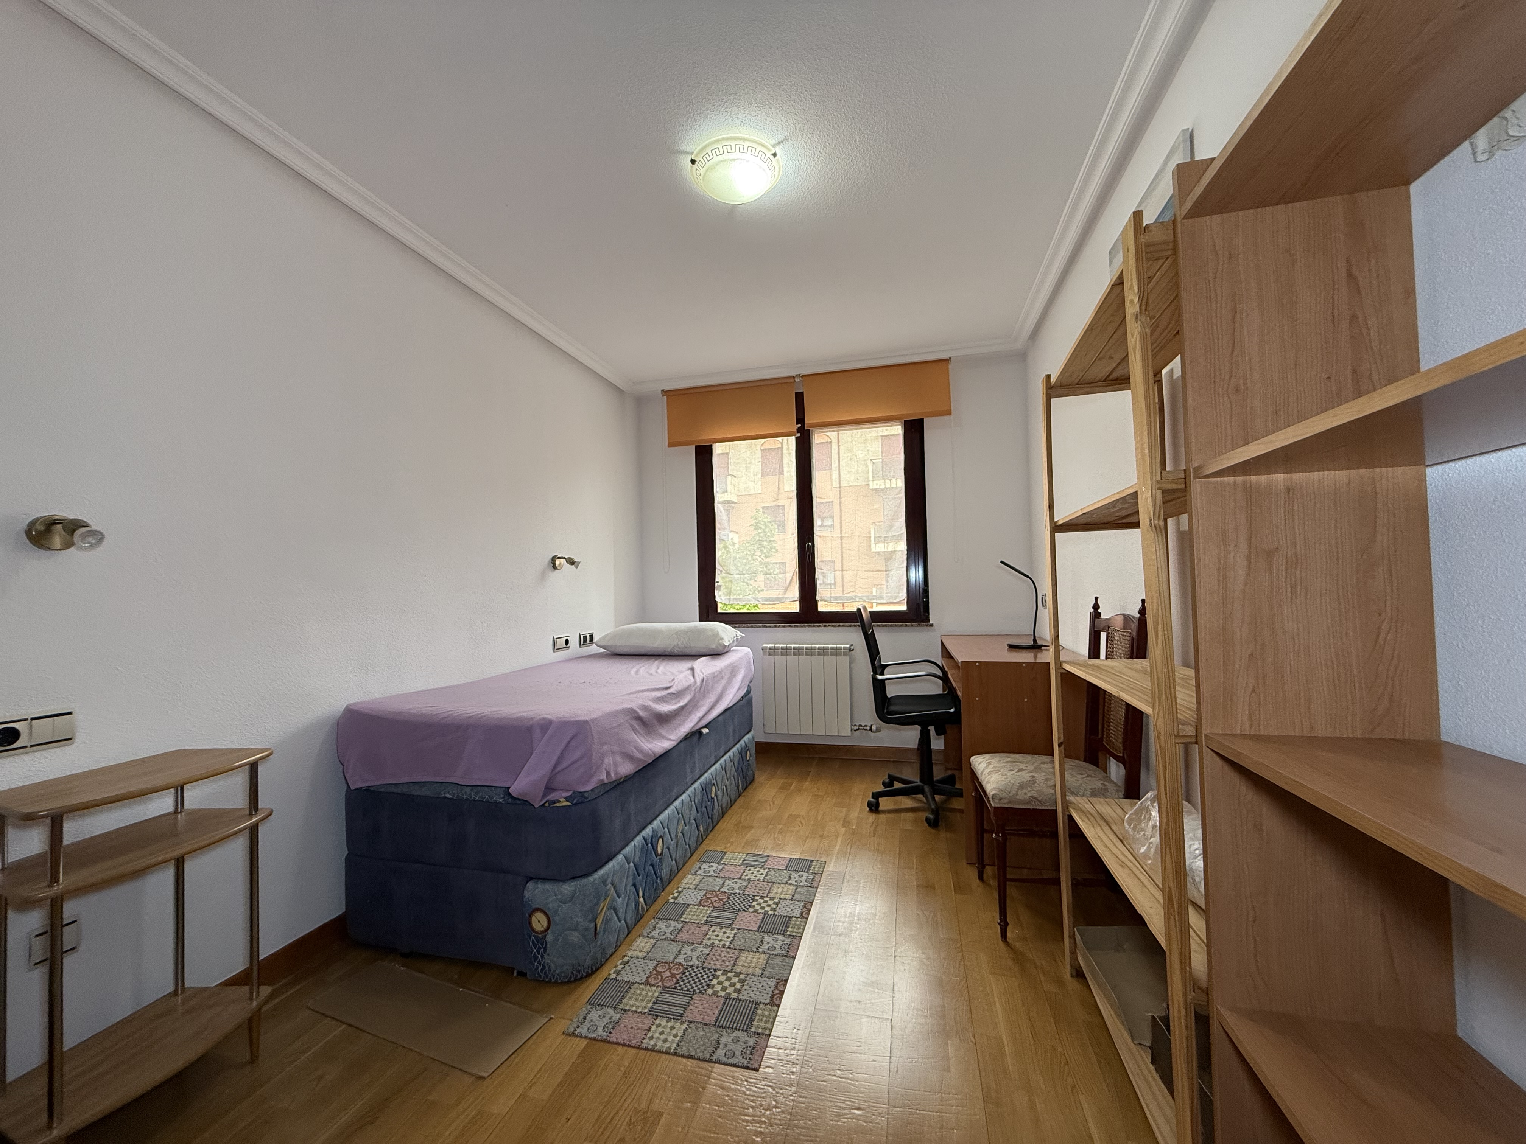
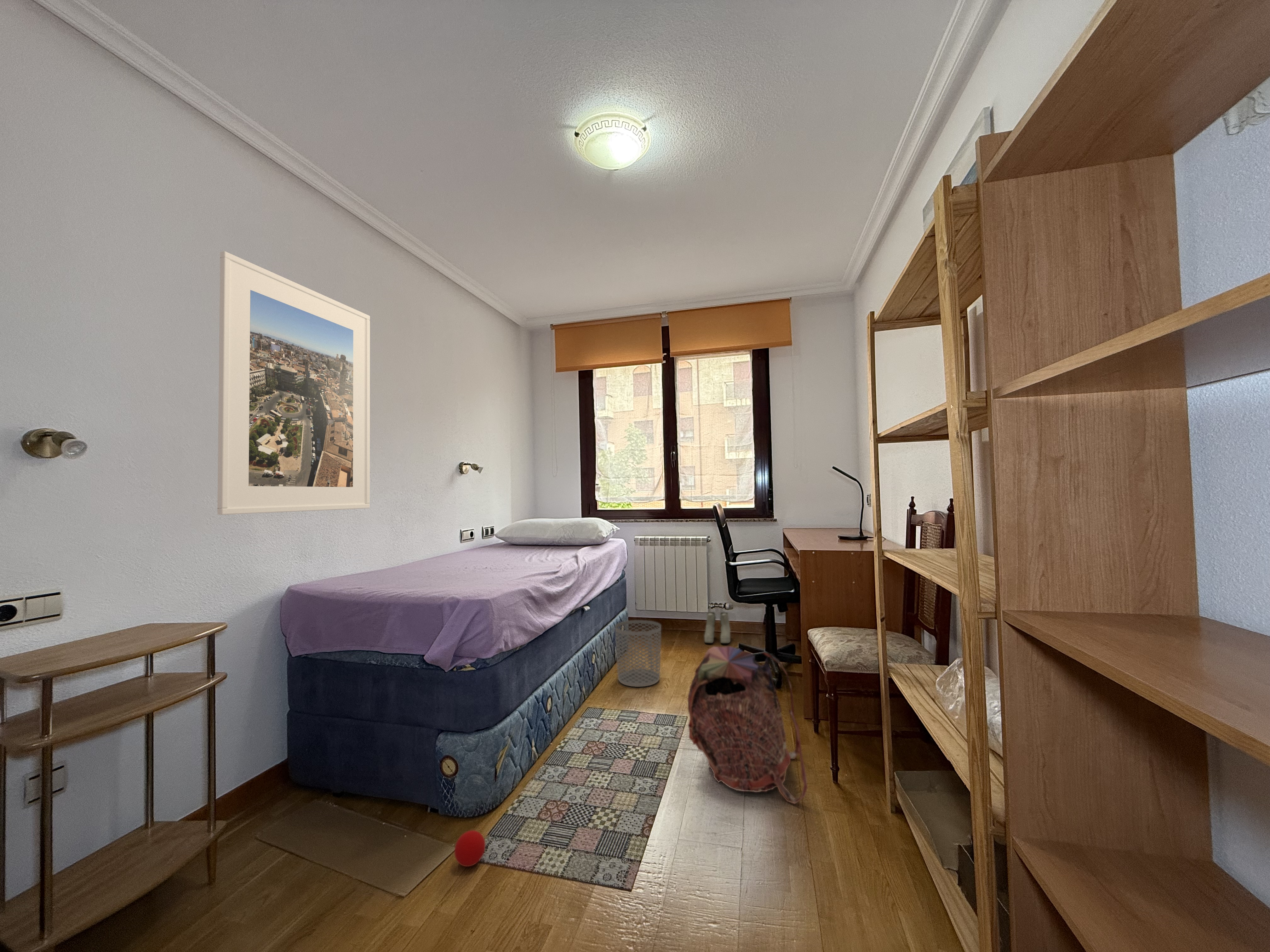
+ waste bin (638, 653)
+ ball (470, 848)
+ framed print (306, 399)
+ backpack (749, 717)
+ boots (716, 626)
